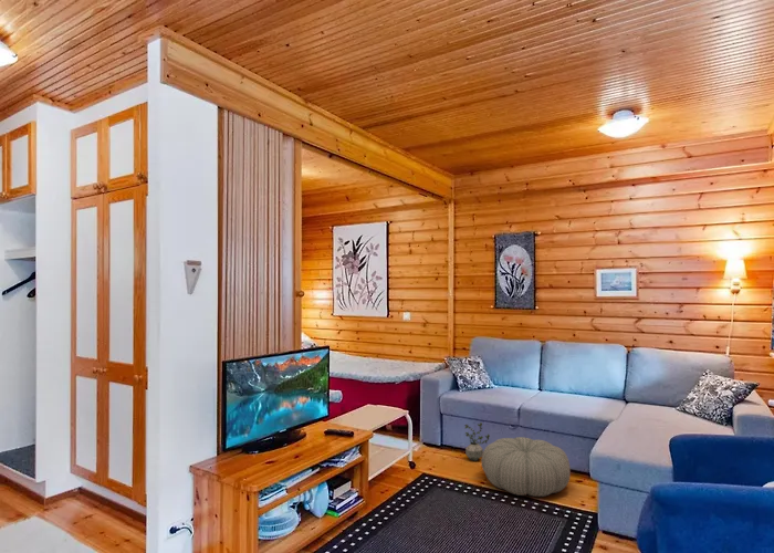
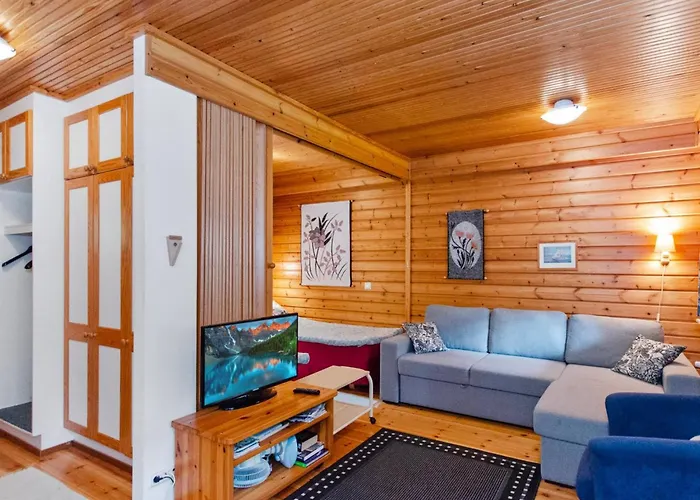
- potted plant (475, 440)
- pouf (525, 465)
